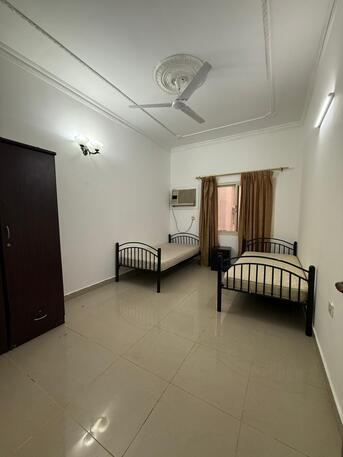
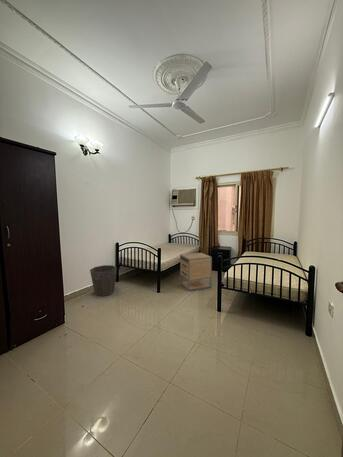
+ waste bin (104, 280)
+ nightstand (195, 270)
